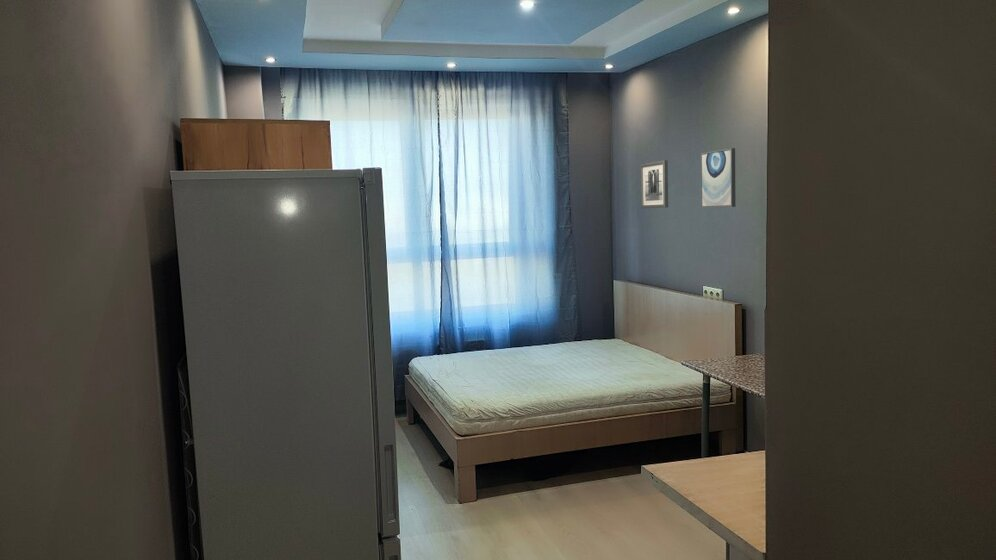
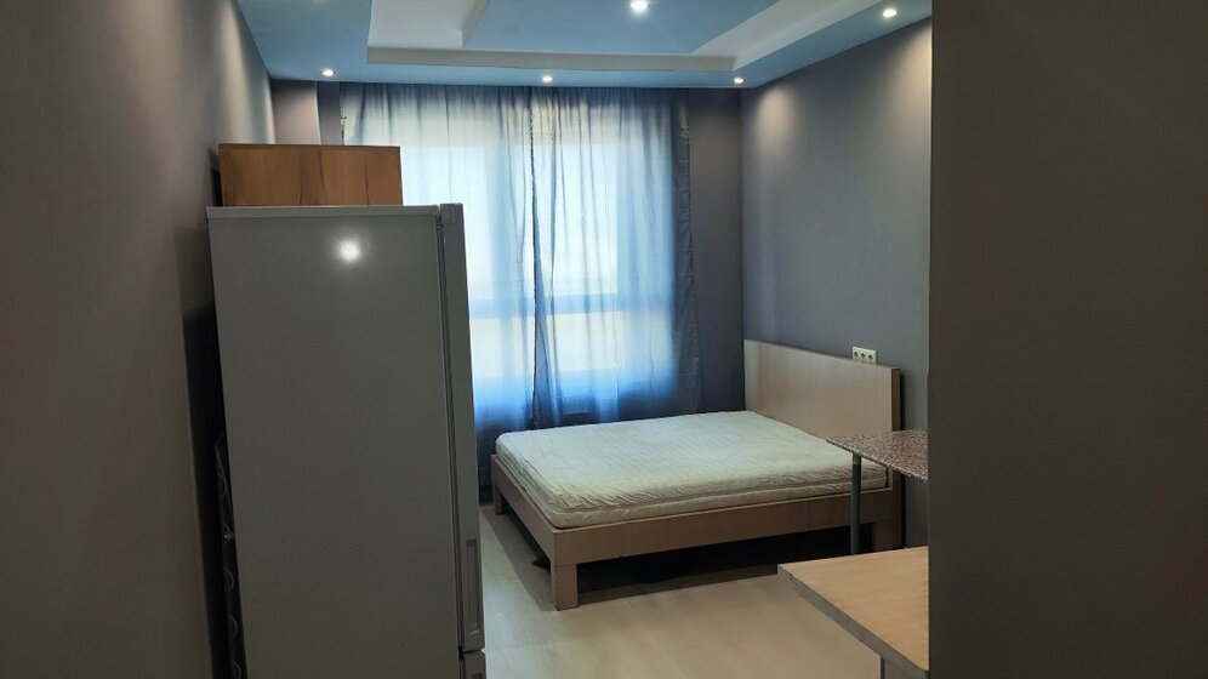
- wall art (653, 185)
- wall art (717, 179)
